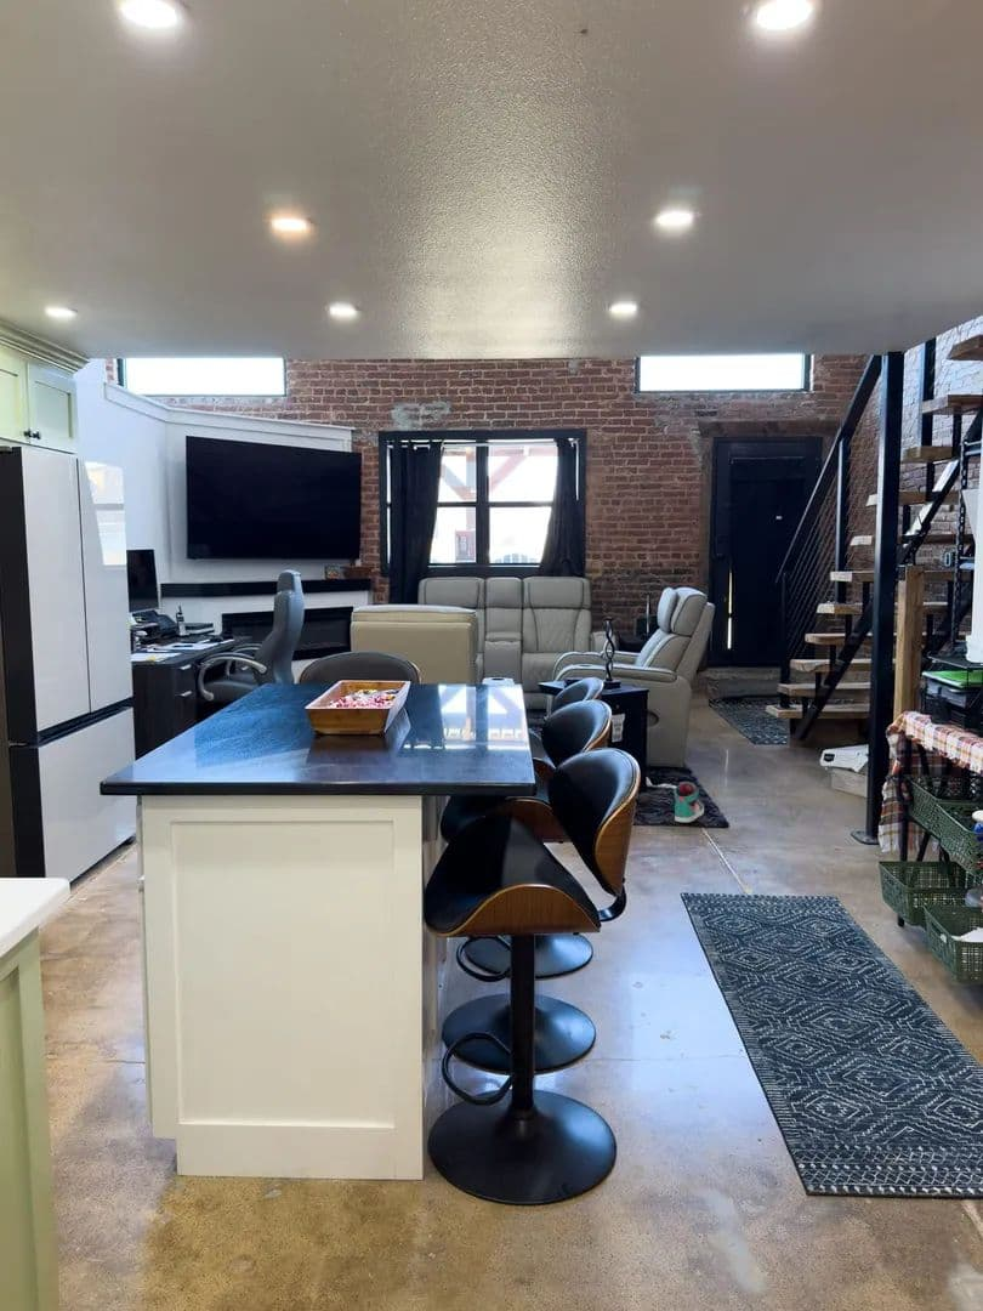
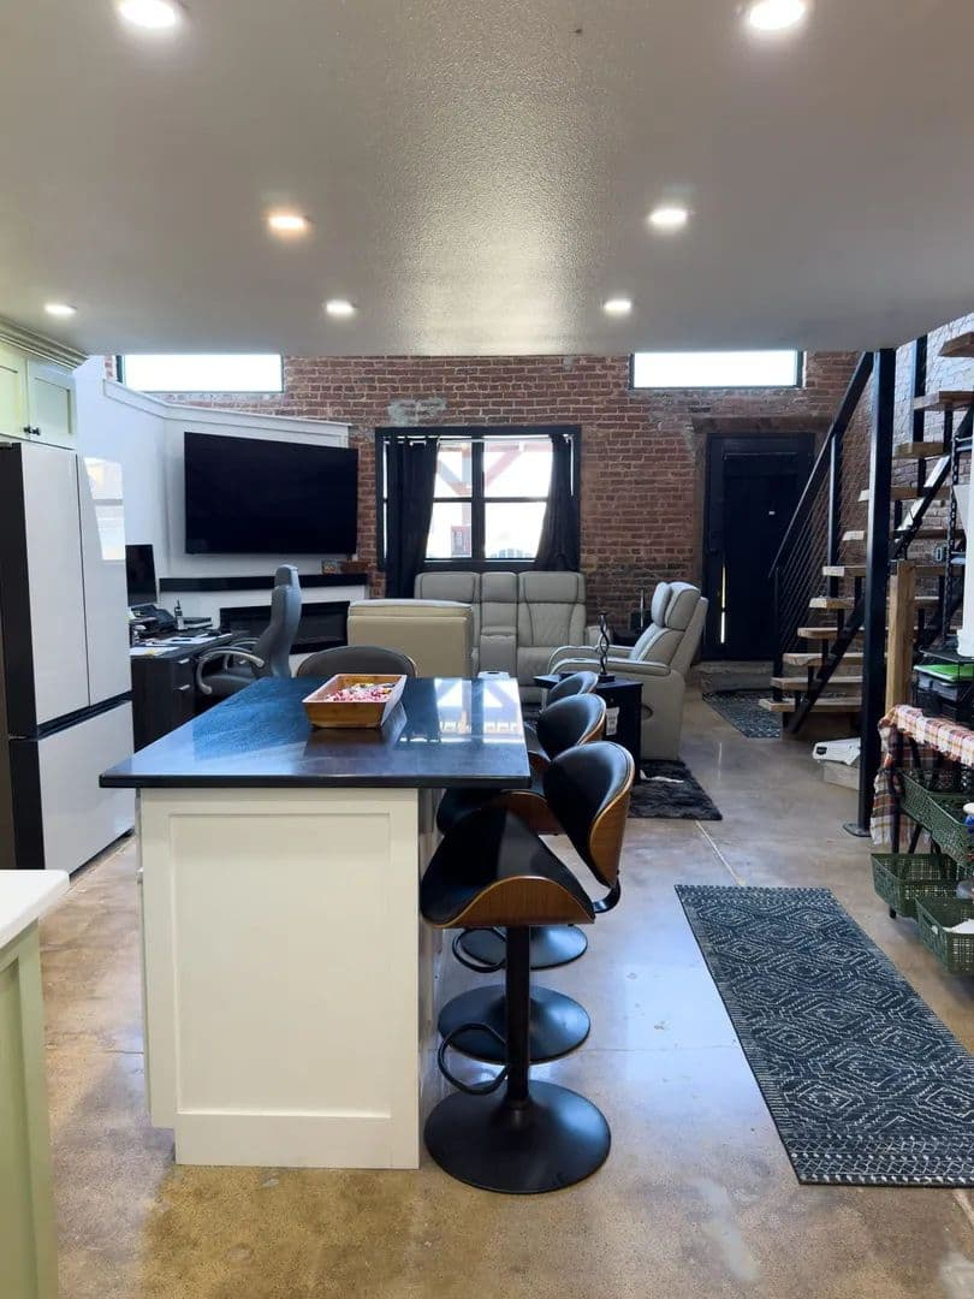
- sneaker (688, 798)
